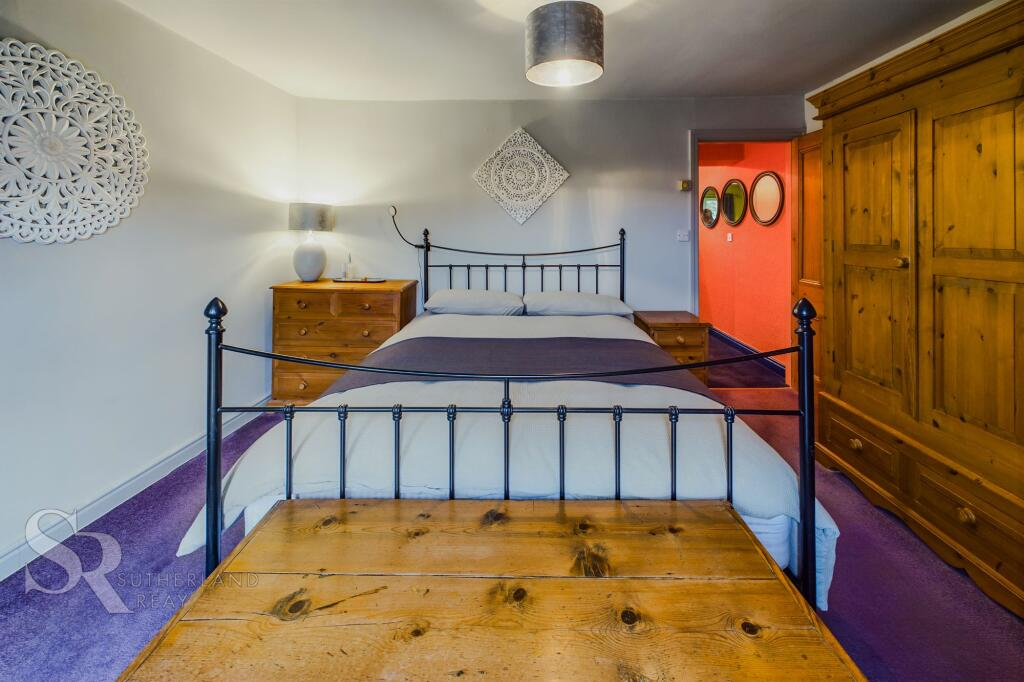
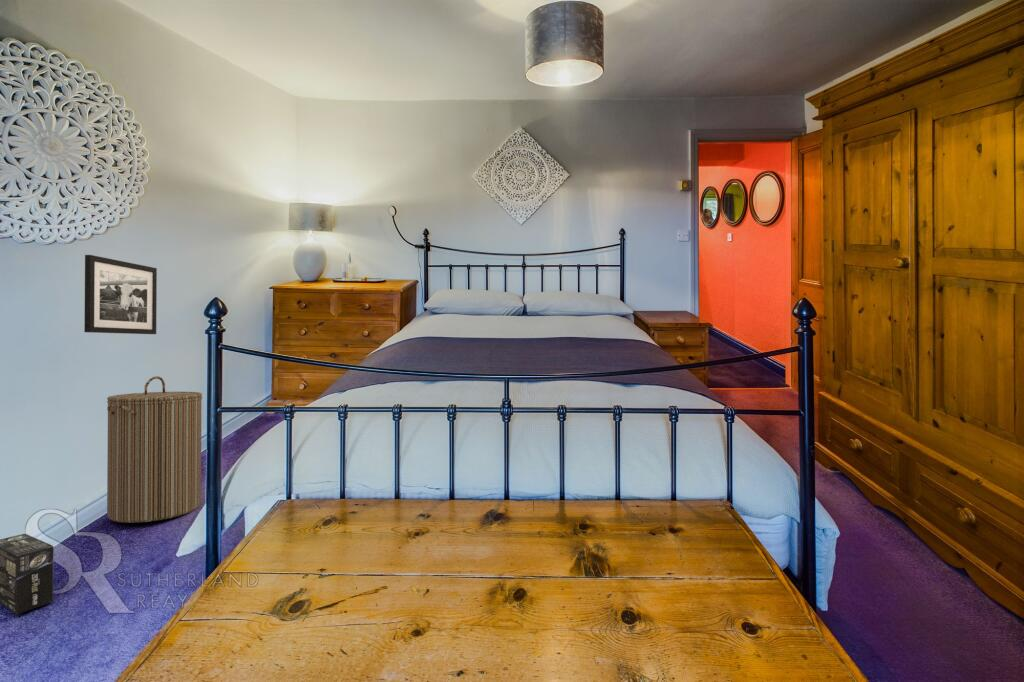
+ laundry hamper (156, 443)
+ box (20, 571)
+ picture frame (123, 297)
